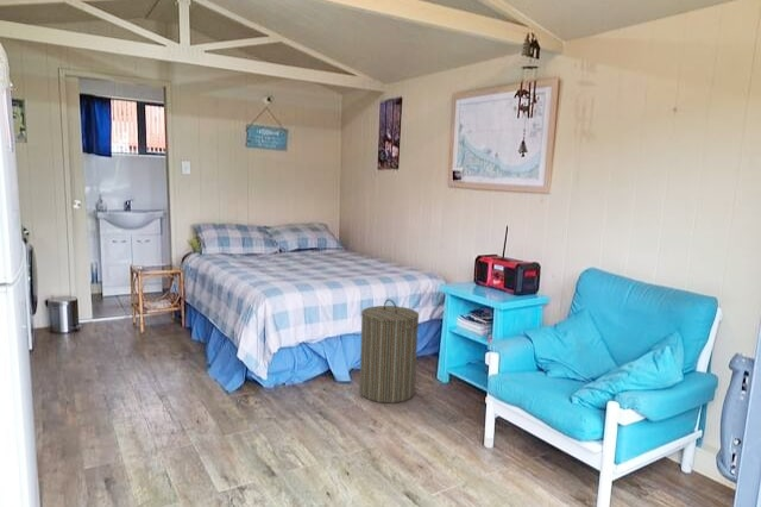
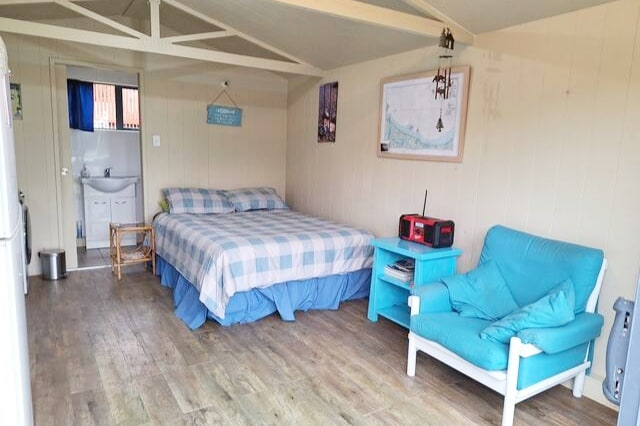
- laundry hamper (389, 345)
